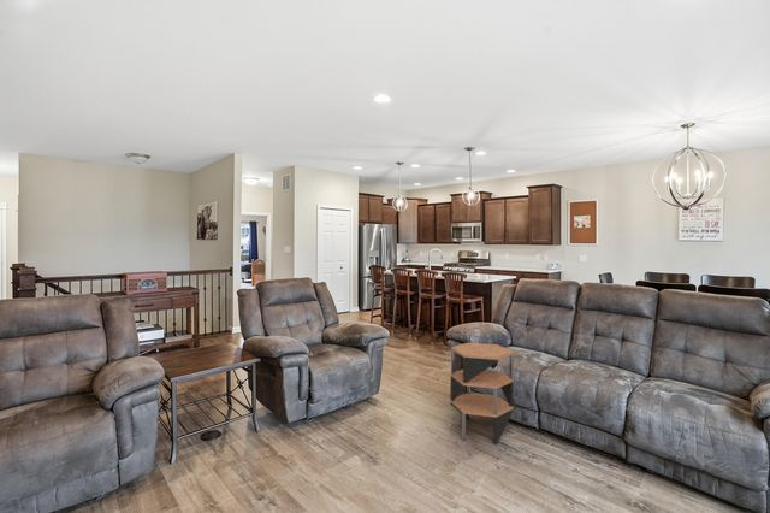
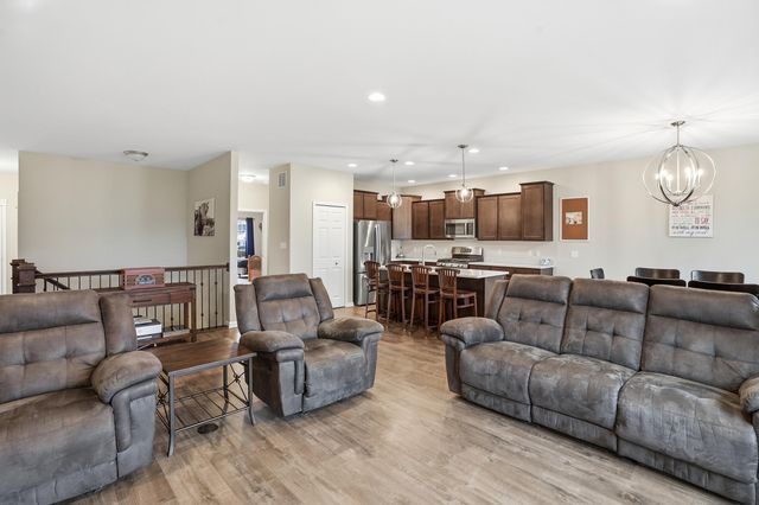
- side table (481, 387)
